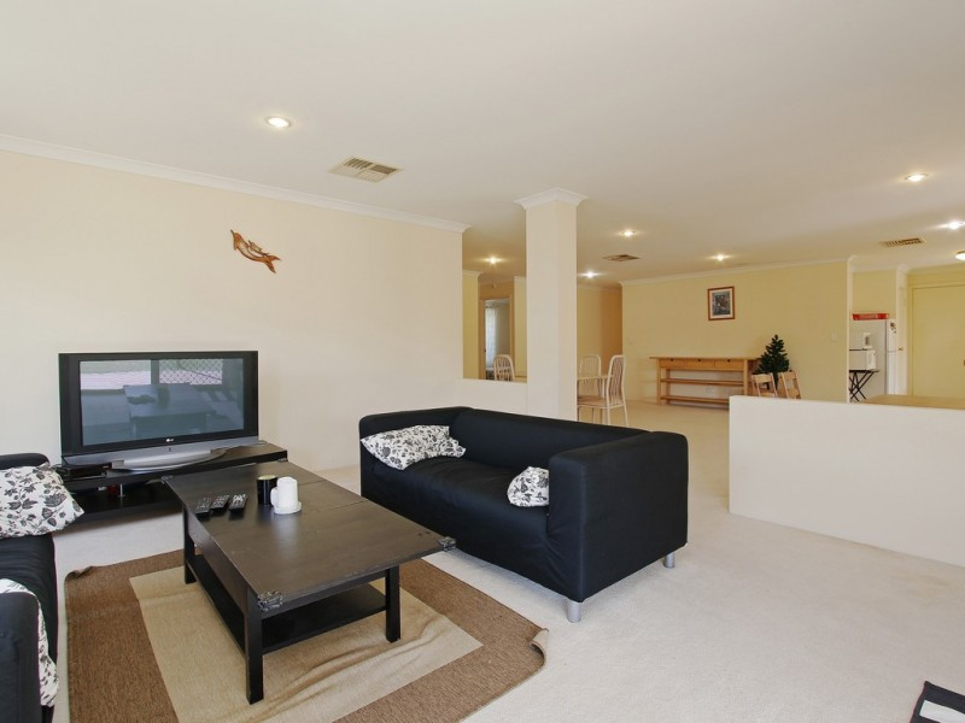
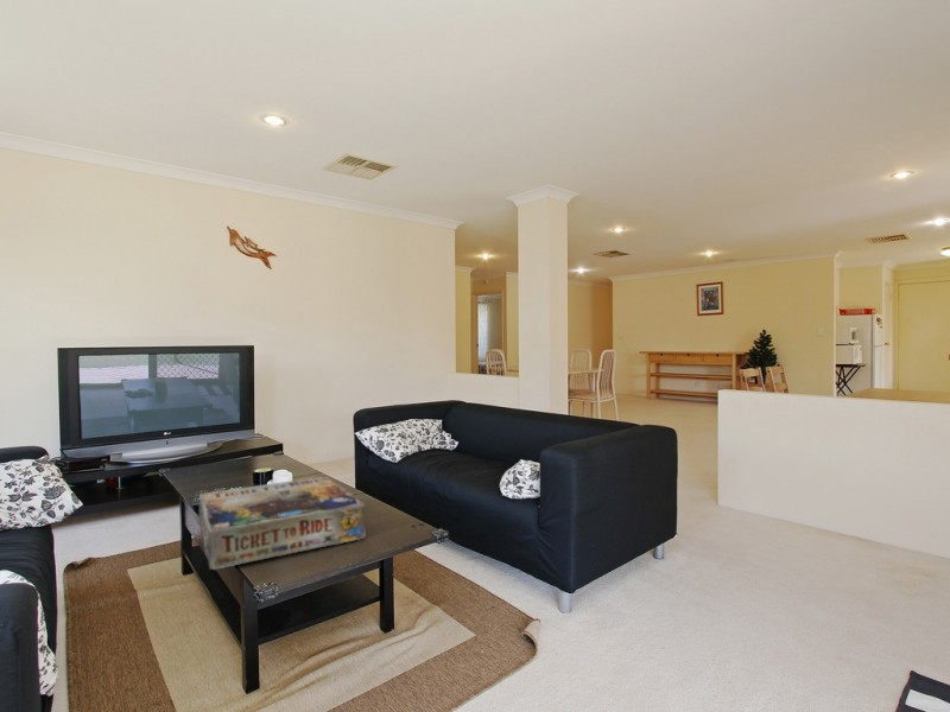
+ board game (279, 514)
